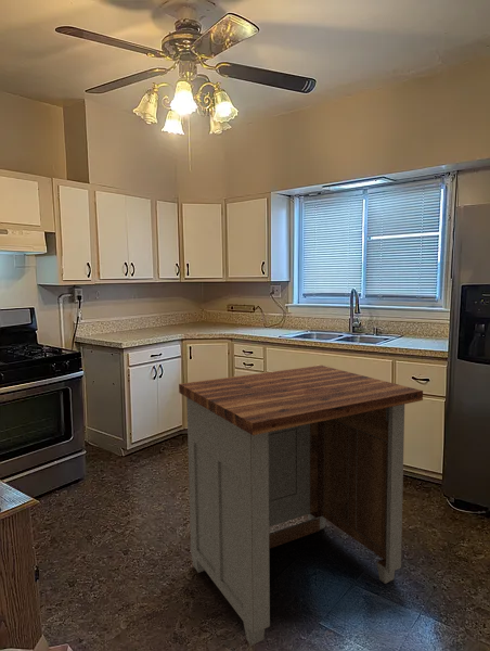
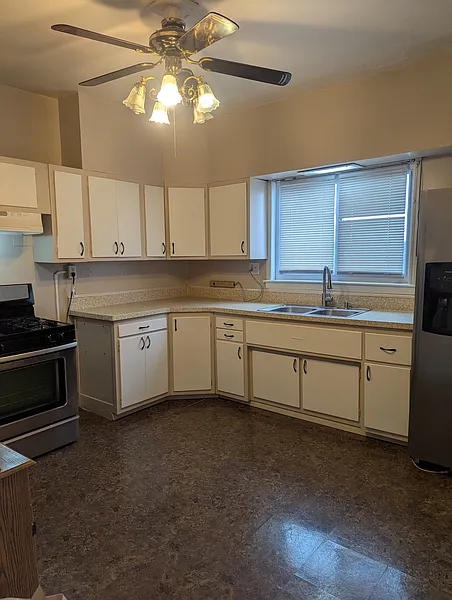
- kitchen island (295, 484)
